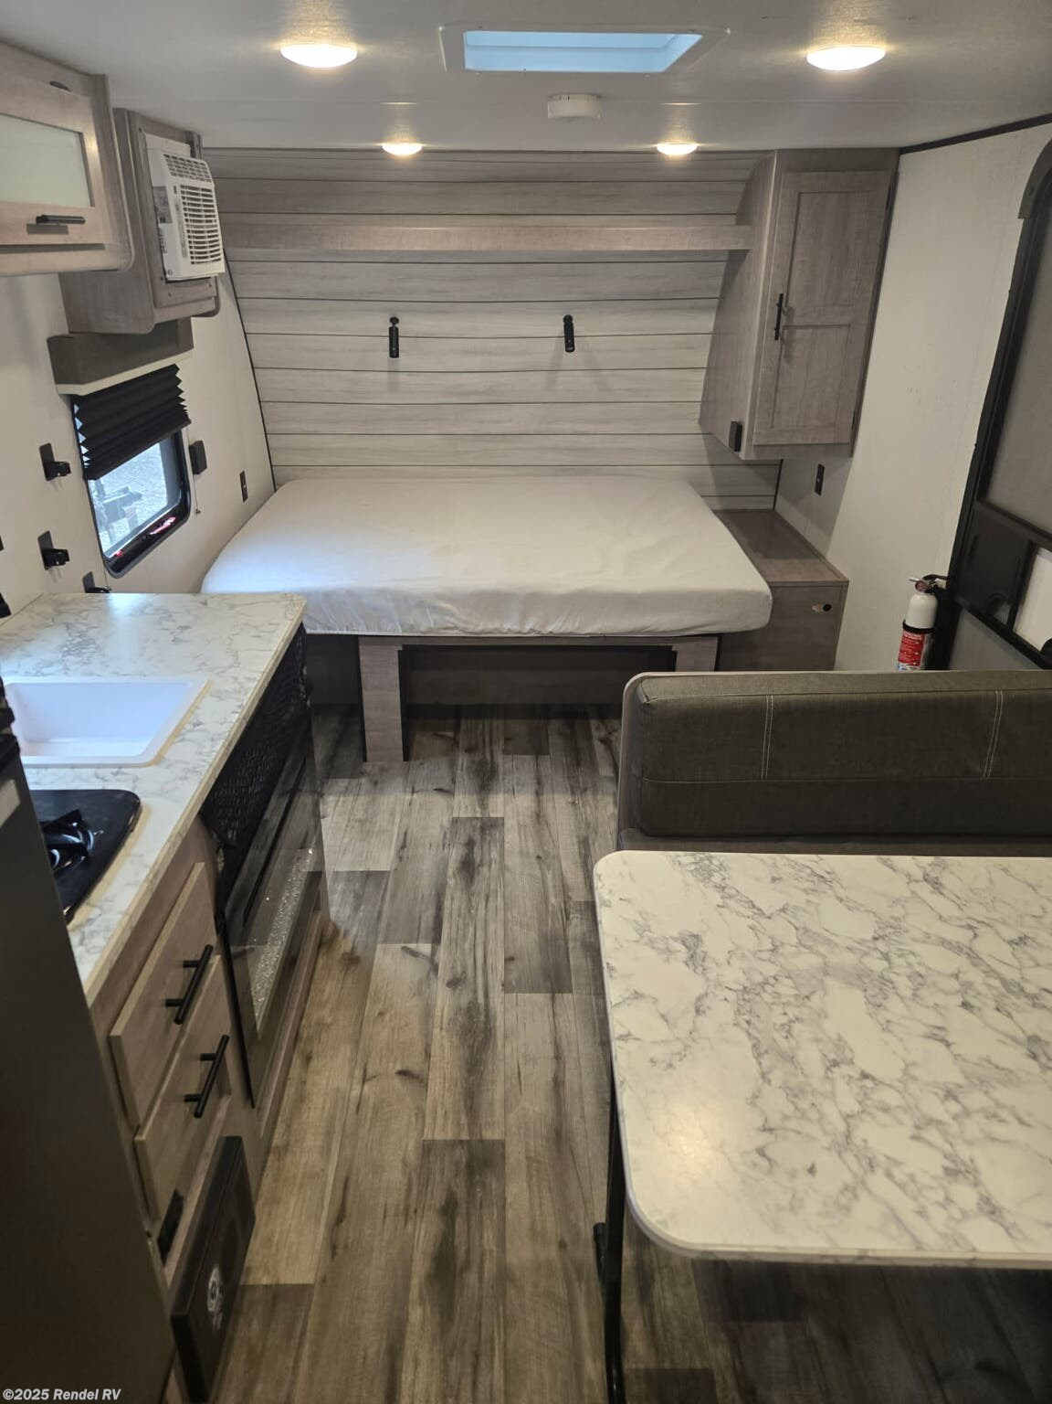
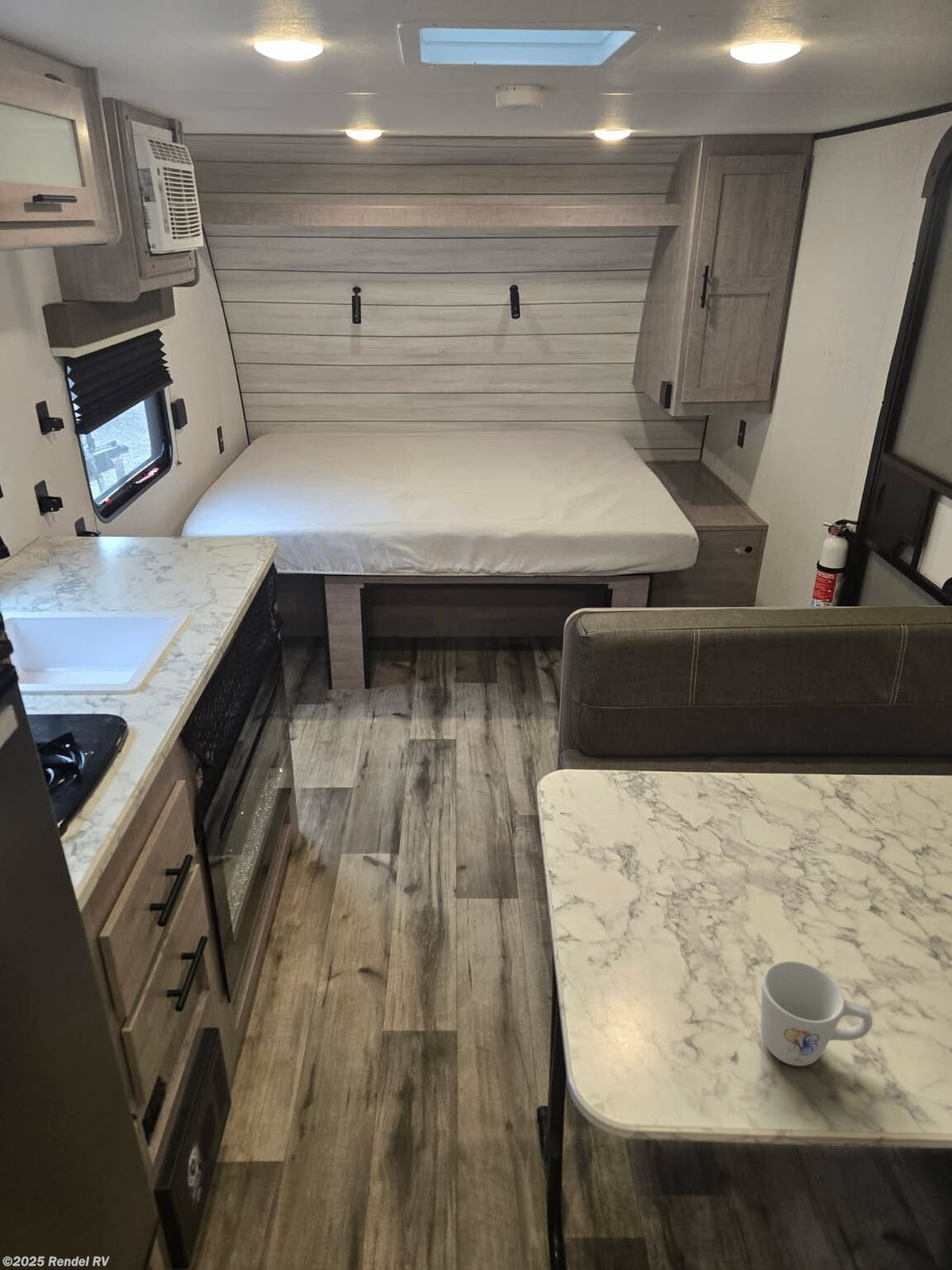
+ mug (812, 1020)
